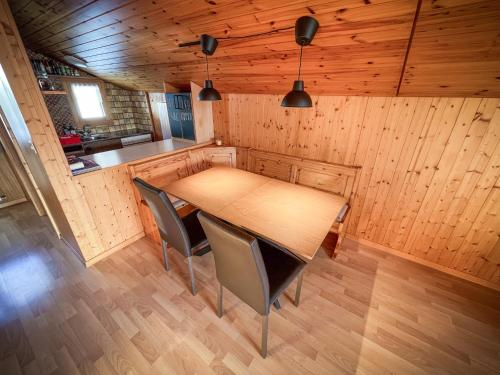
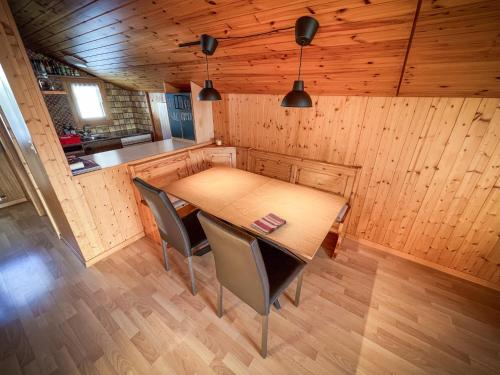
+ dish towel (268, 222)
